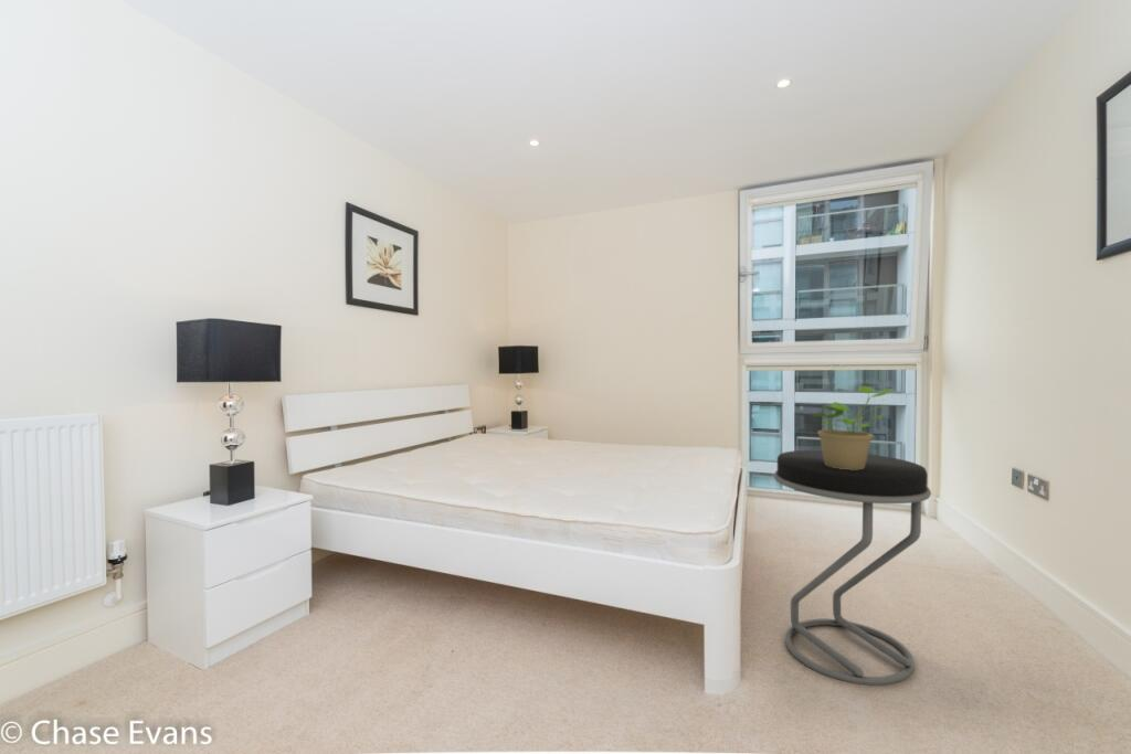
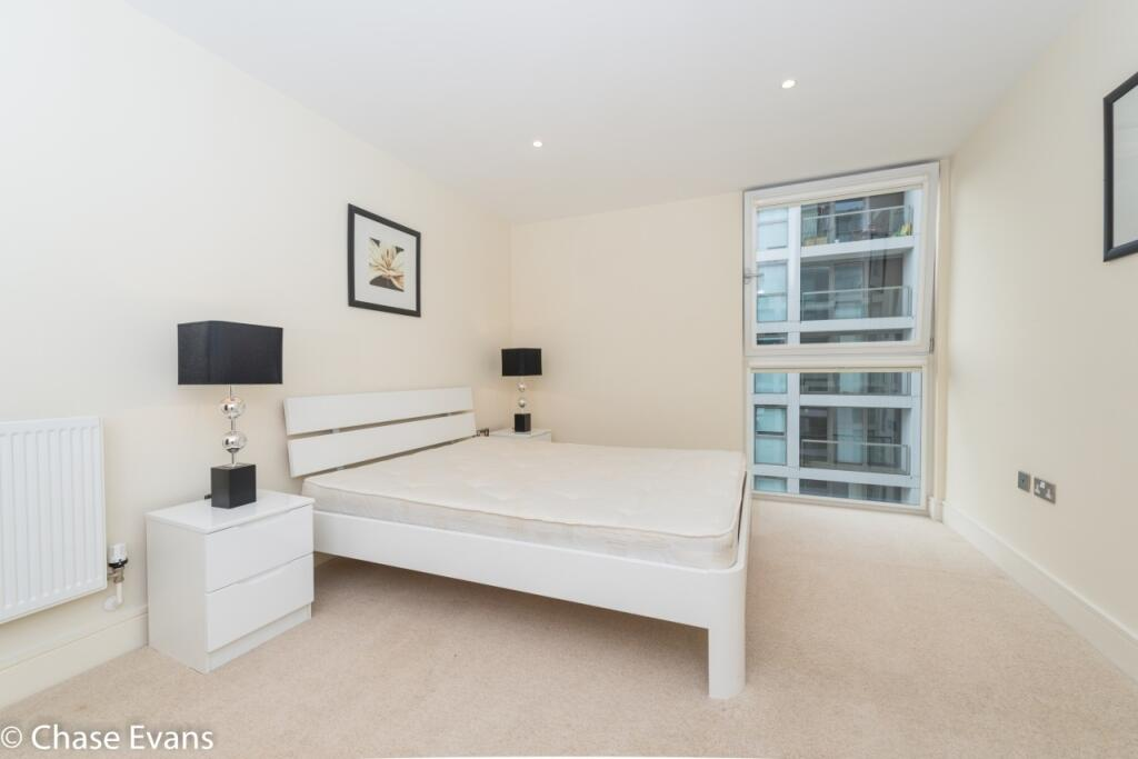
- potted plant (846, 425)
- stool (845, 555)
